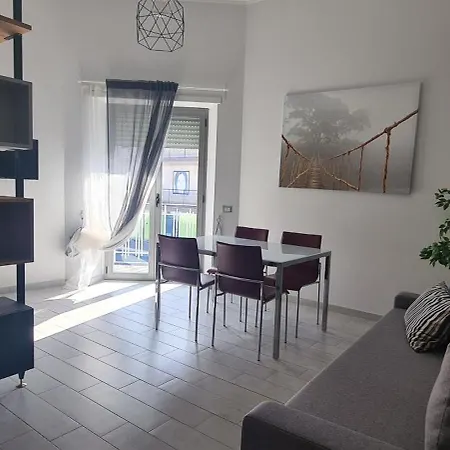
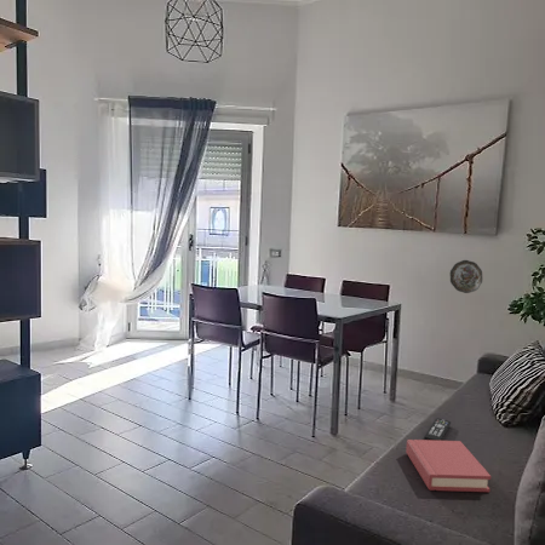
+ decorative plate (466, 276)
+ remote control (437, 430)
+ hardback book (444, 464)
